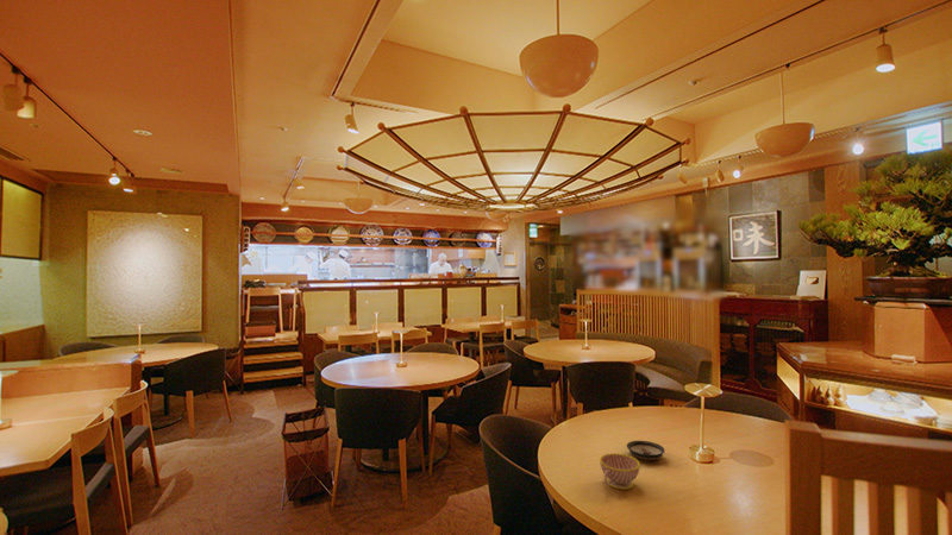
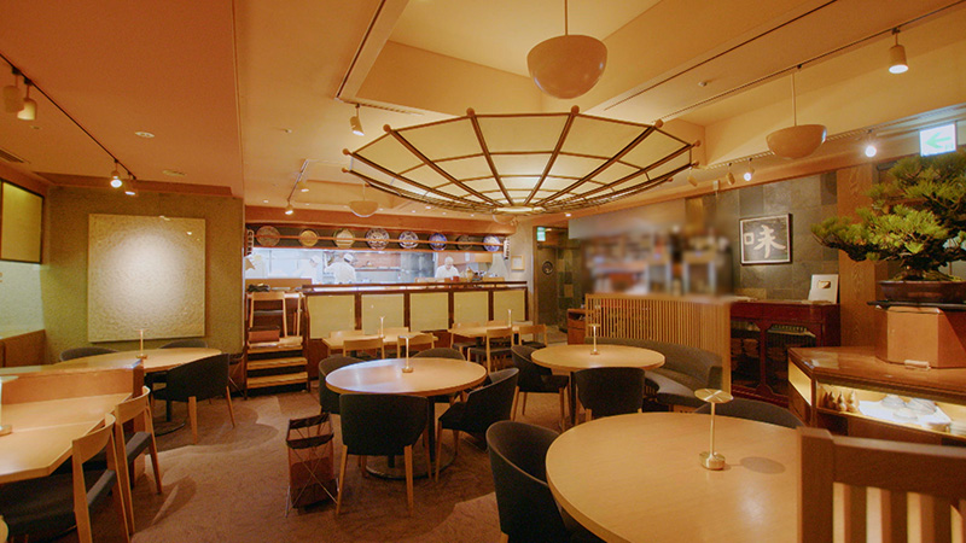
- teacup (616, 472)
- saucer (645, 452)
